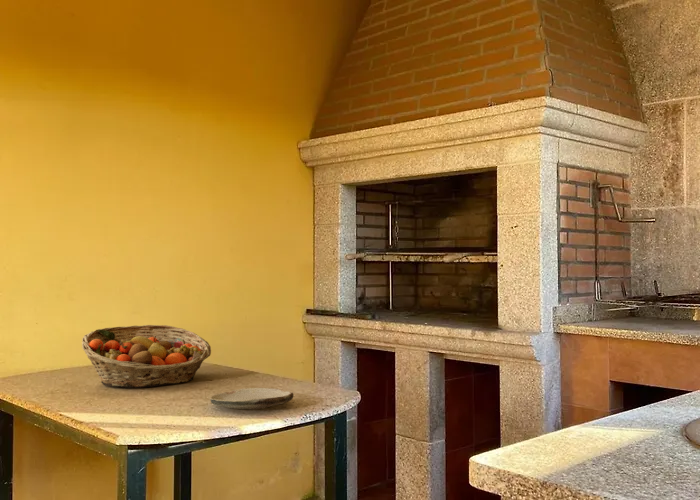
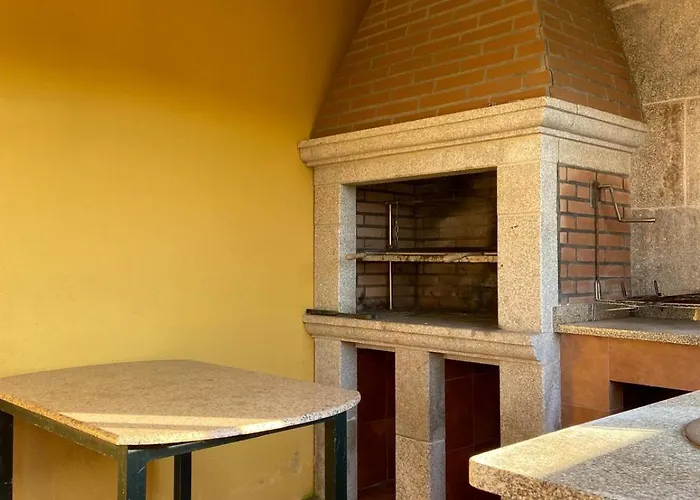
- plate (251, 398)
- fruit basket (147, 354)
